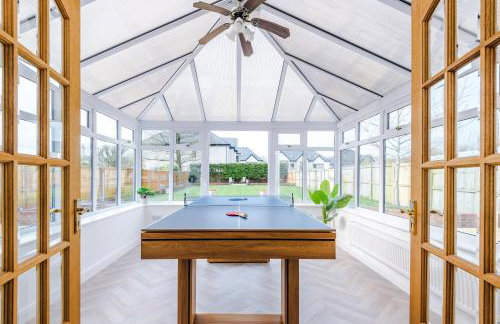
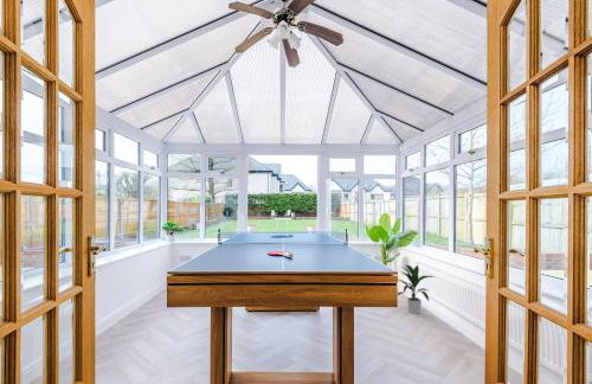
+ indoor plant (411, 287)
